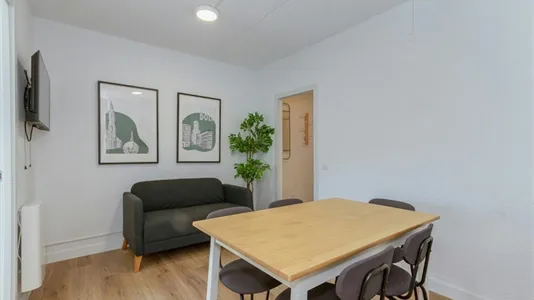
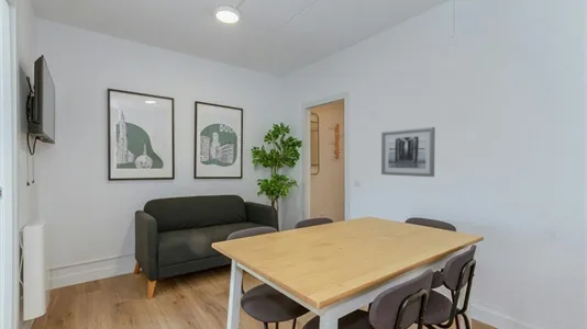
+ wall art (406, 152)
